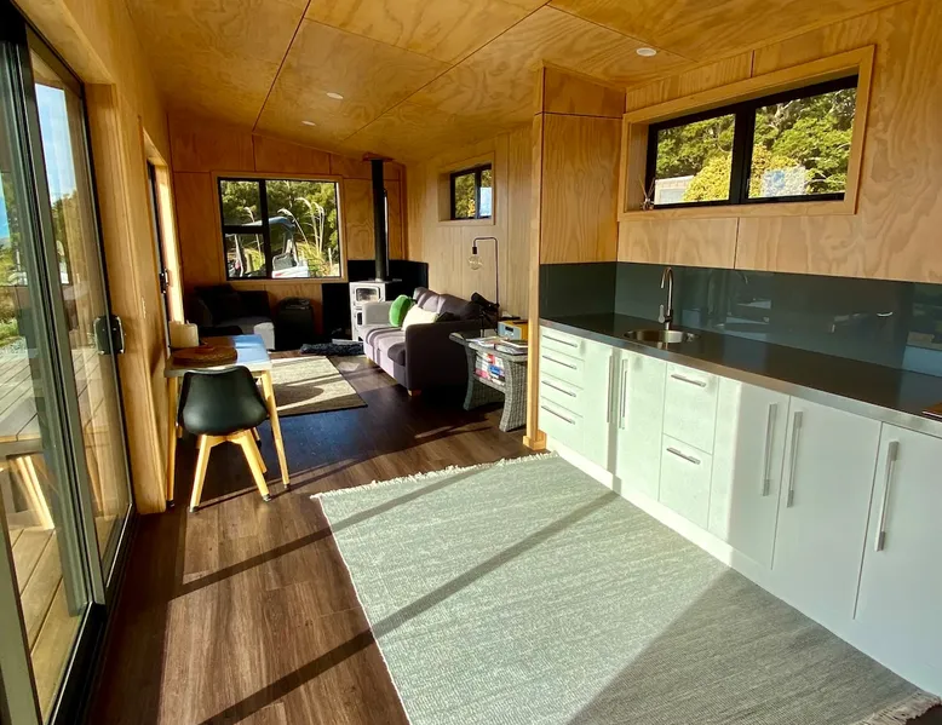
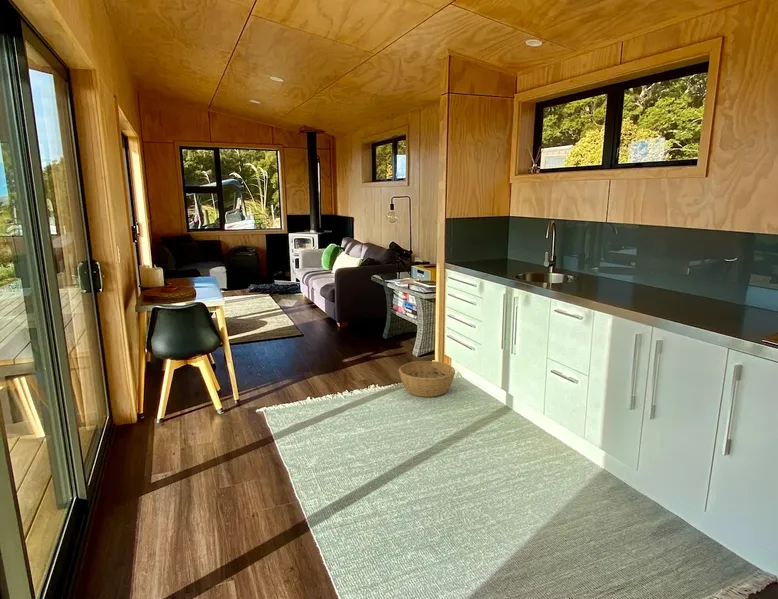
+ basket (426, 379)
